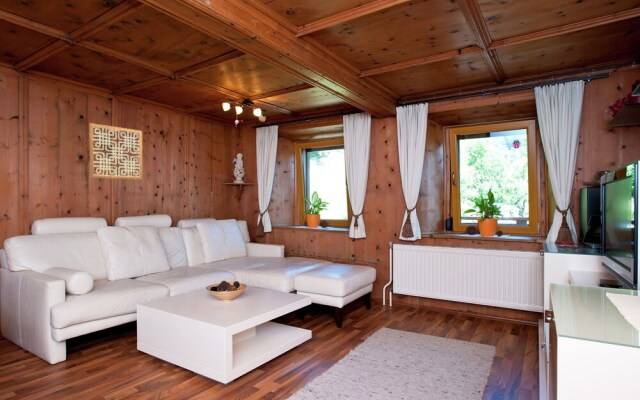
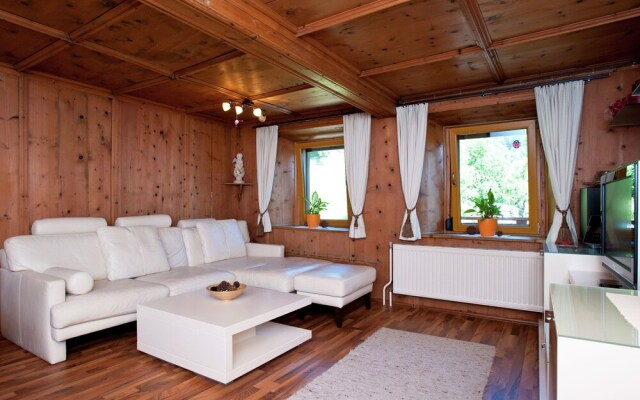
- wall art (117, 151)
